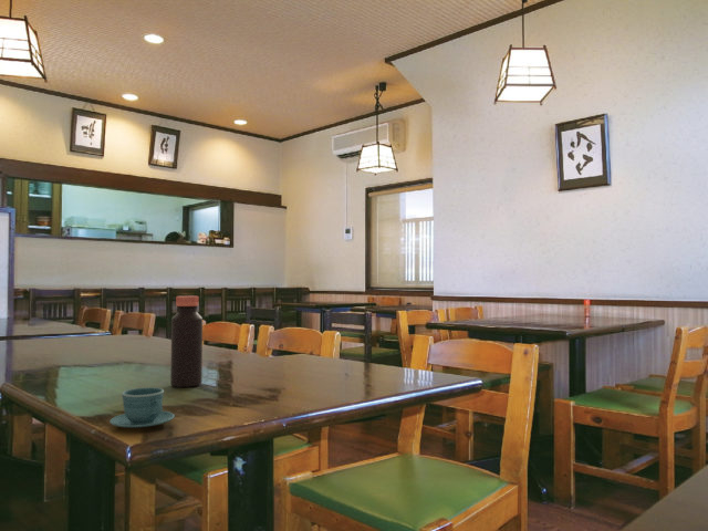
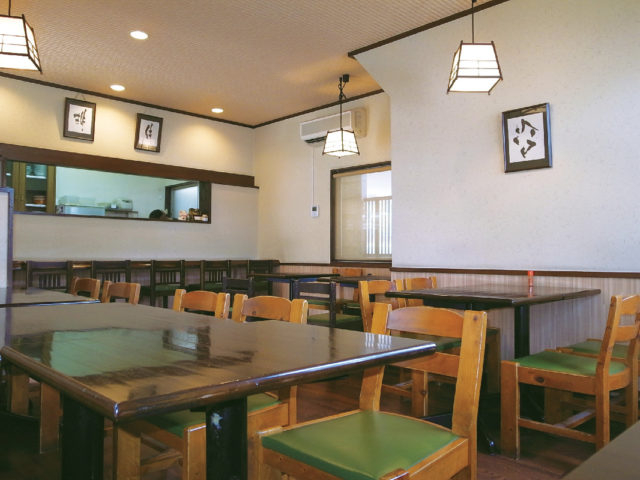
- teacup (143, 407)
- bottle (187, 340)
